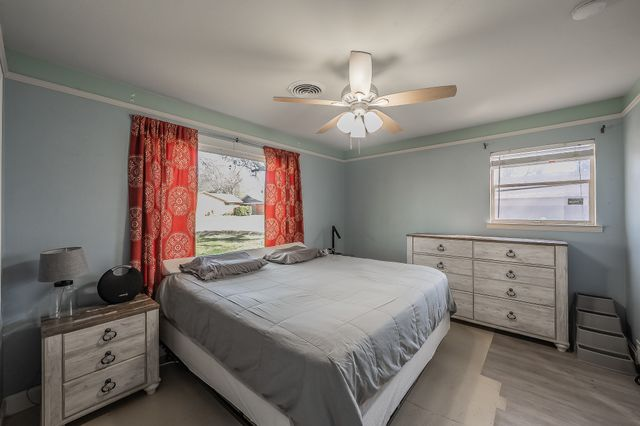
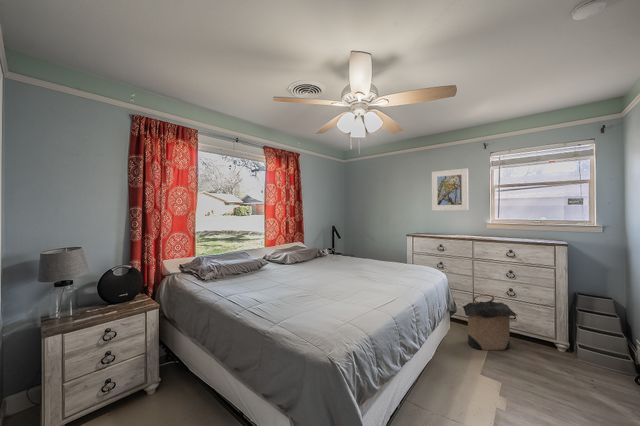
+ laundry hamper (488, 318)
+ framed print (449, 190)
